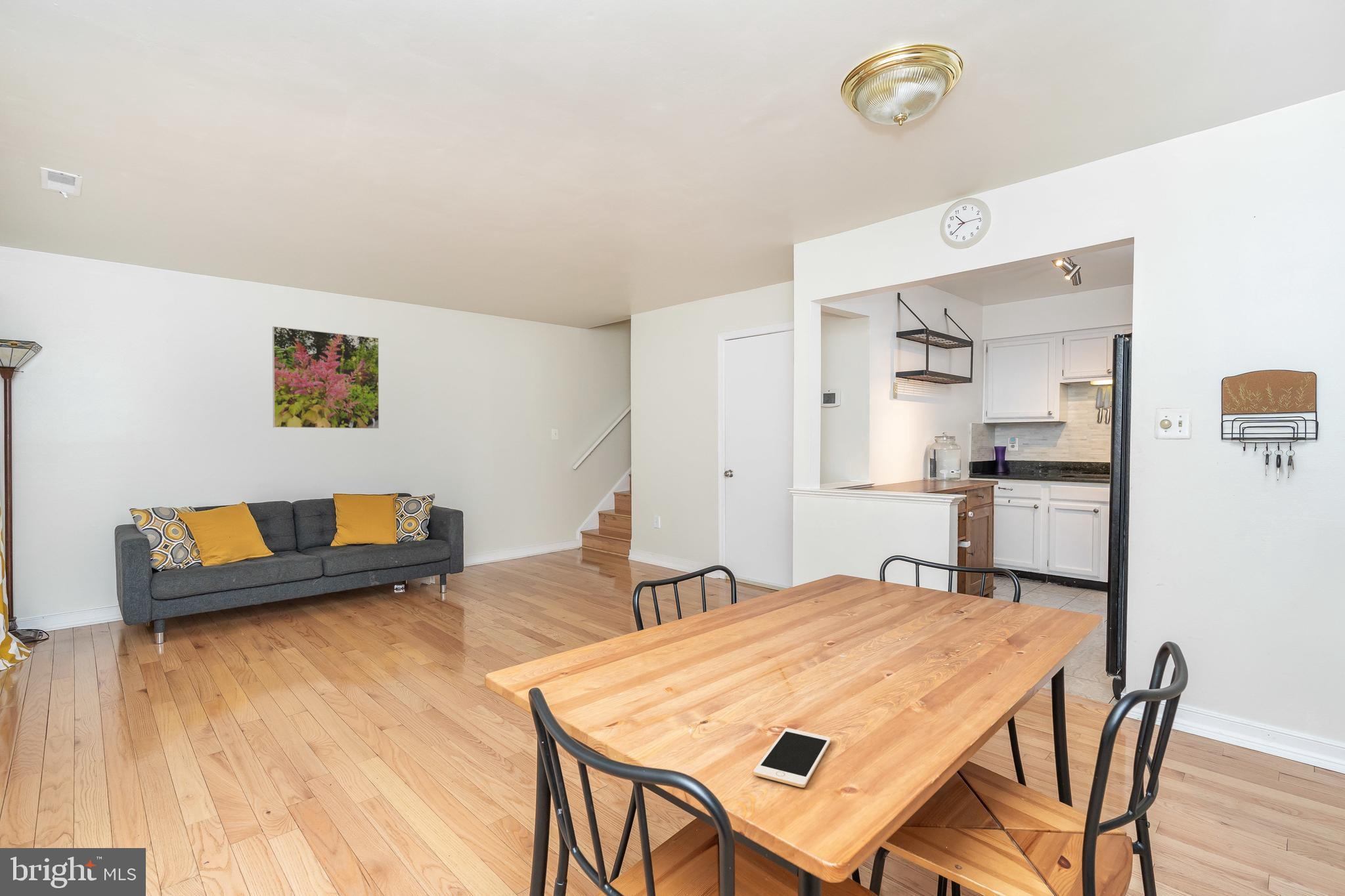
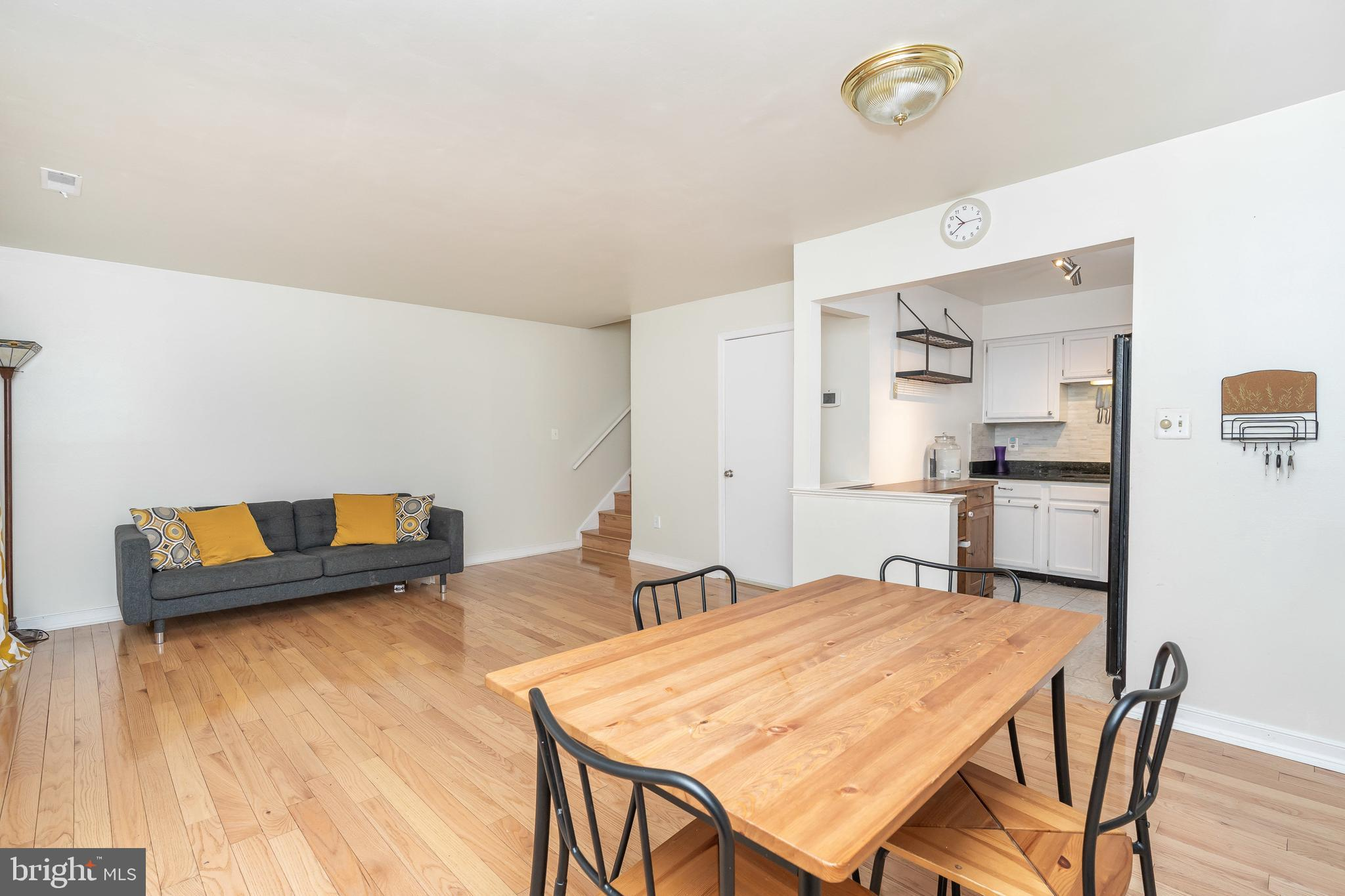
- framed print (328, 380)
- cell phone (794, 755)
